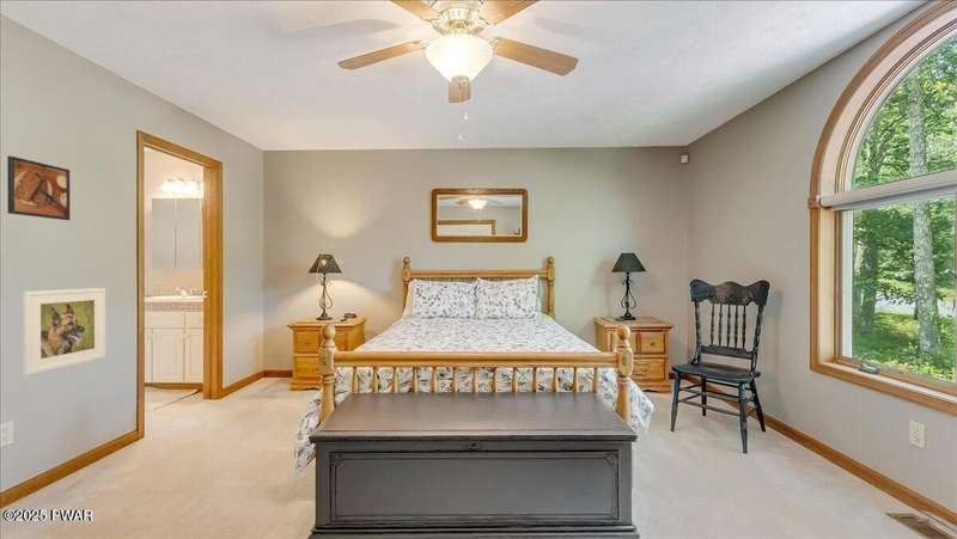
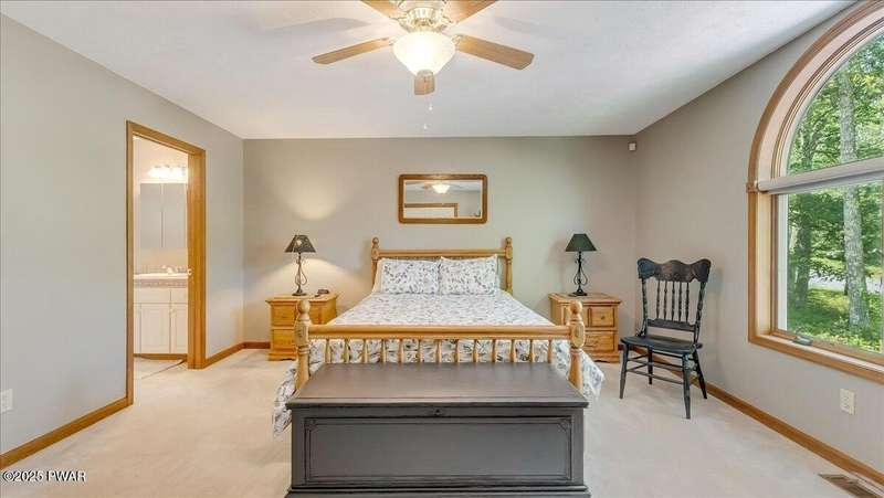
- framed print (68, 327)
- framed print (41, 190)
